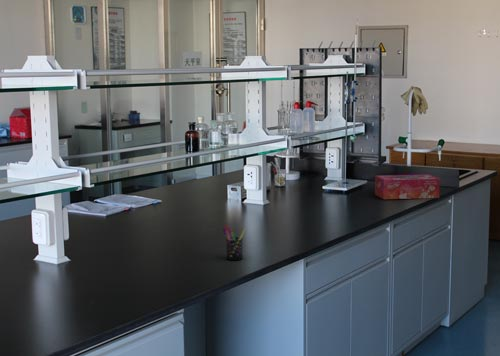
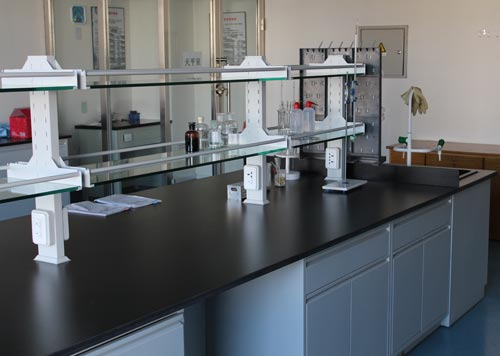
- pen holder (233, 242)
- tissue box (406, 186)
